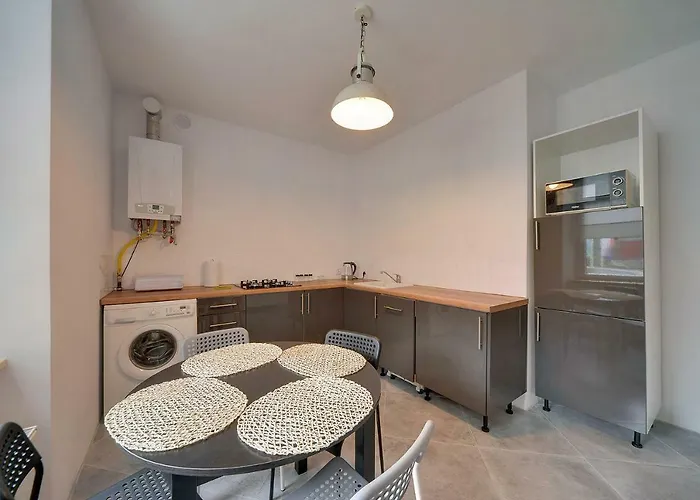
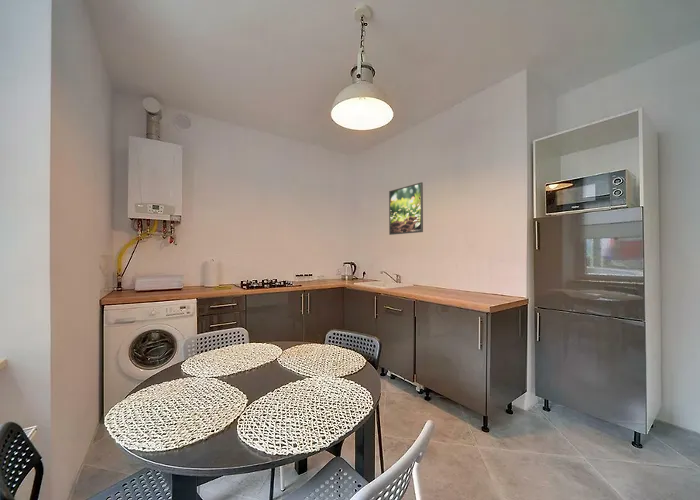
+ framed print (404, 210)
